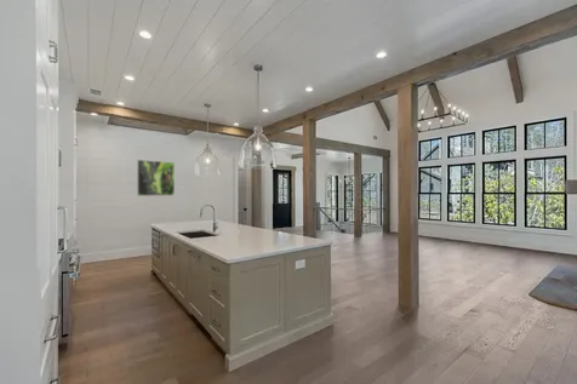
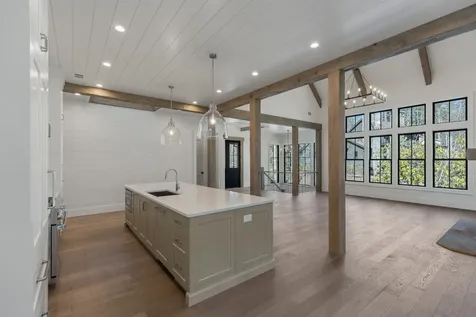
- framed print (156, 178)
